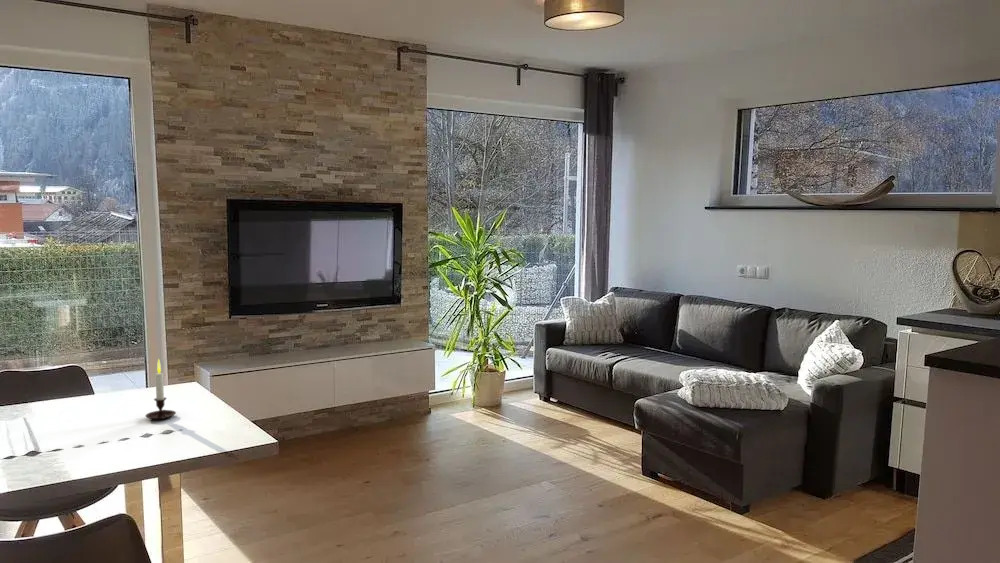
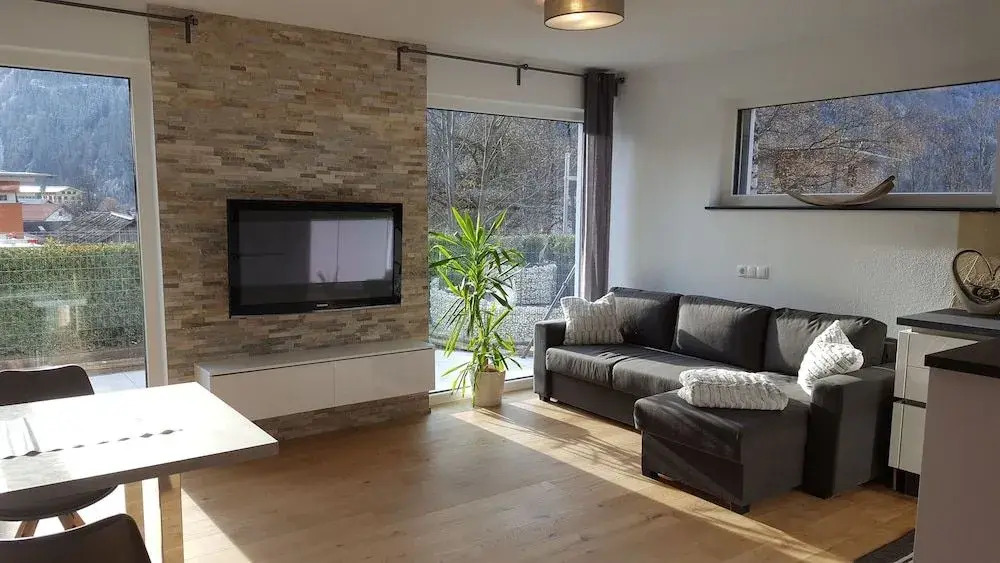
- candle (160, 388)
